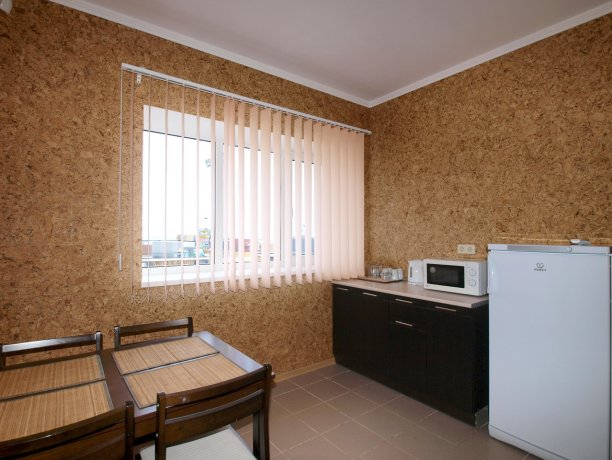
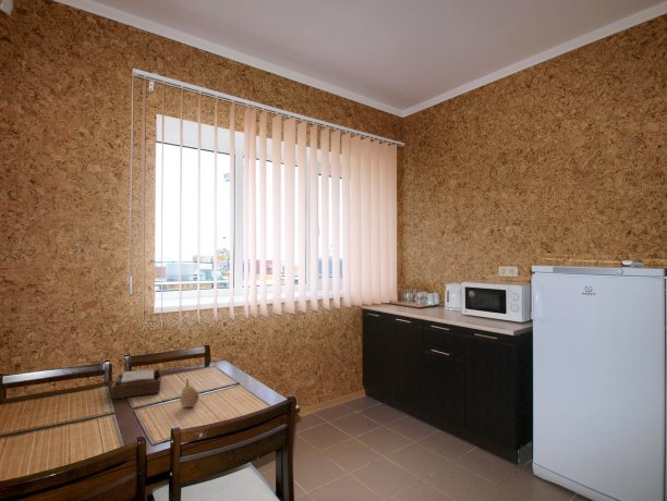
+ napkin holder (137, 381)
+ fruit (189, 392)
